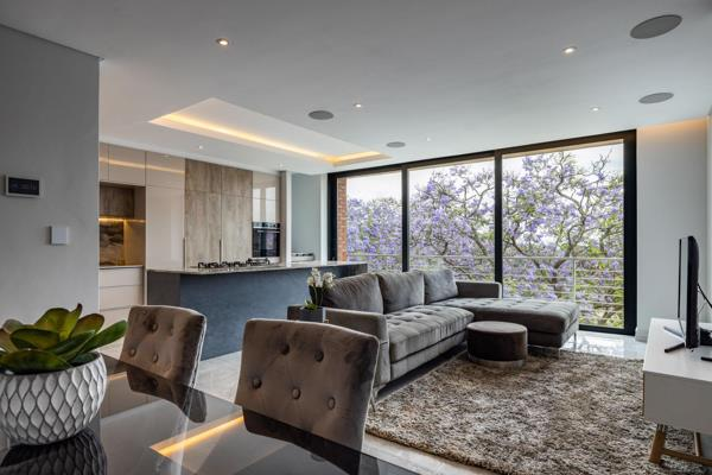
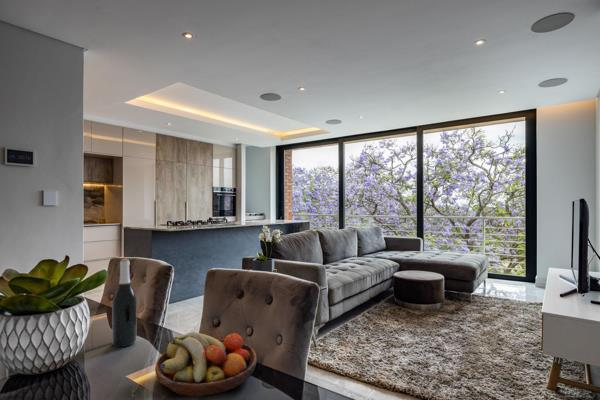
+ wine bottle (124, 301)
+ fruit bowl (207, 354)
